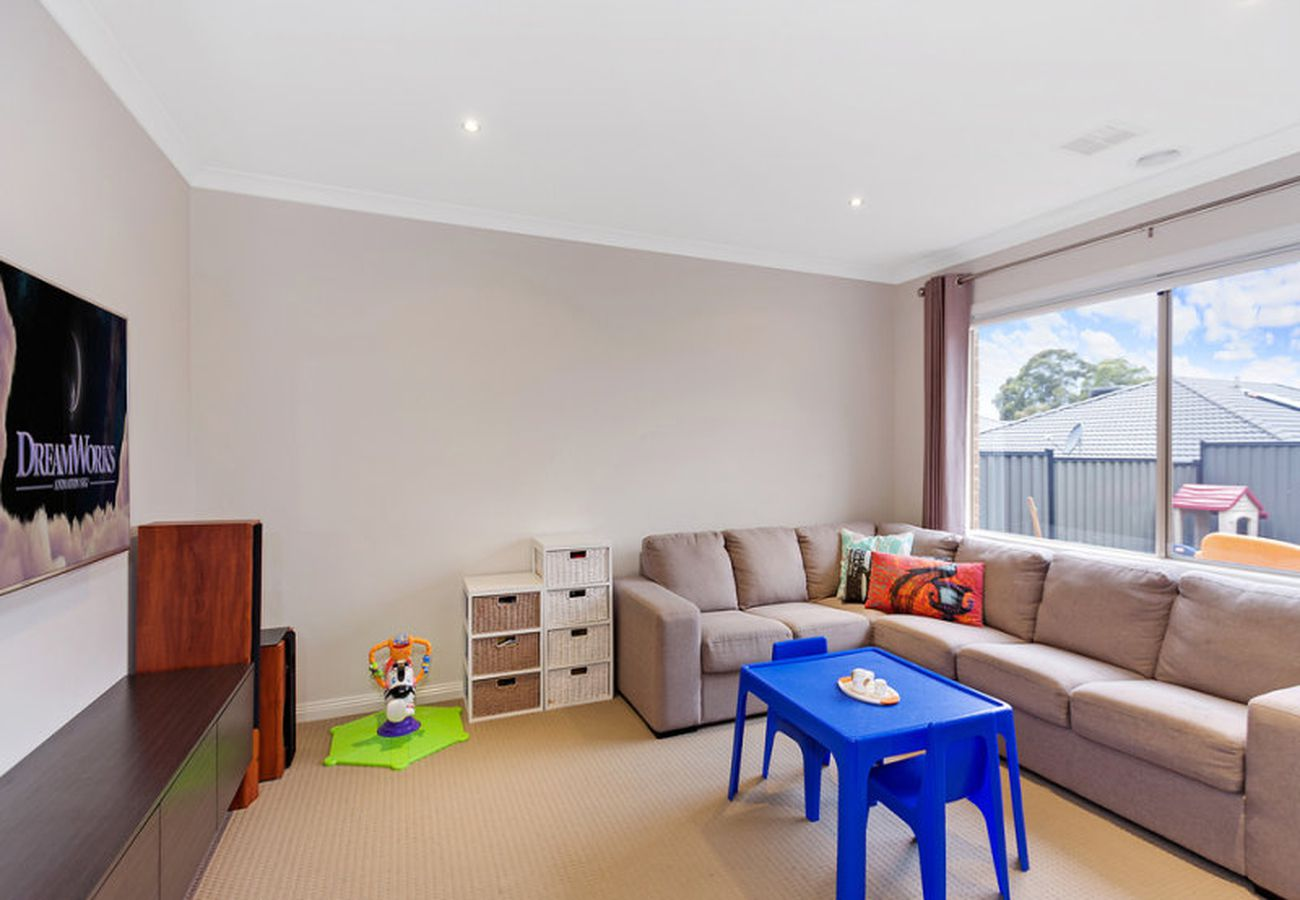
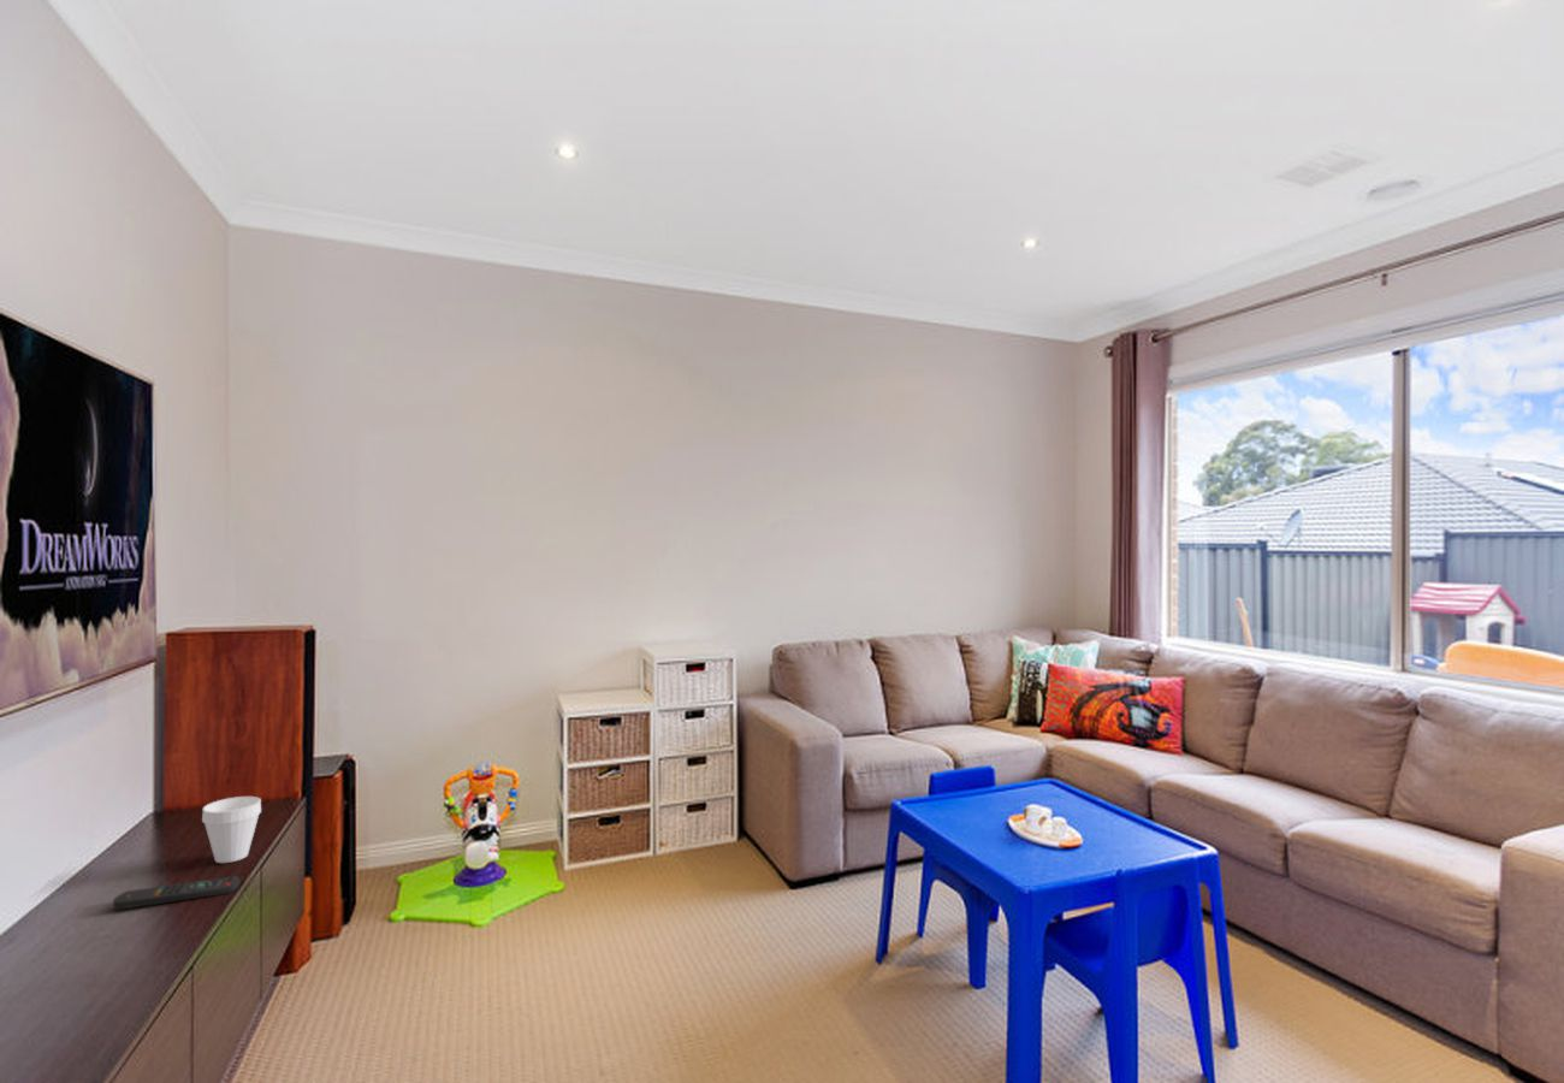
+ remote control (178, 892)
+ cup (231, 830)
